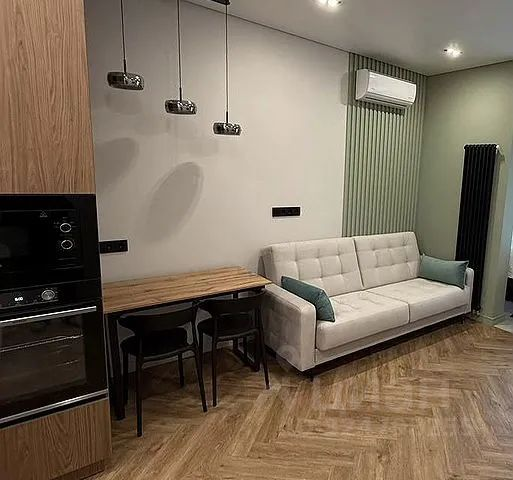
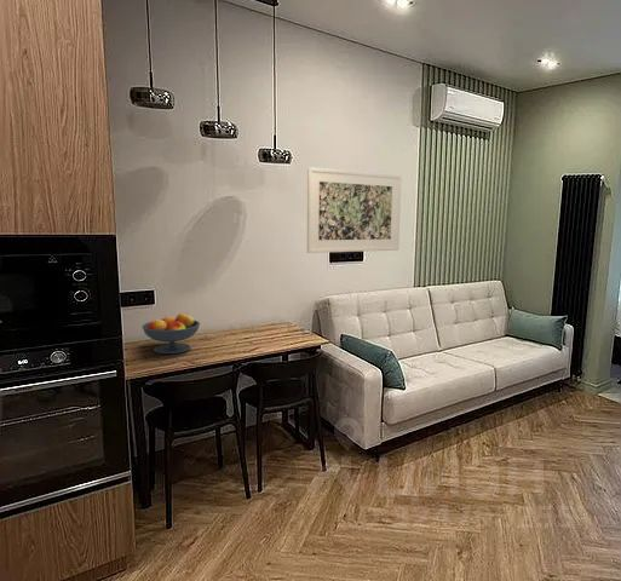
+ fruit bowl (171, 332)
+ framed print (356, 212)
